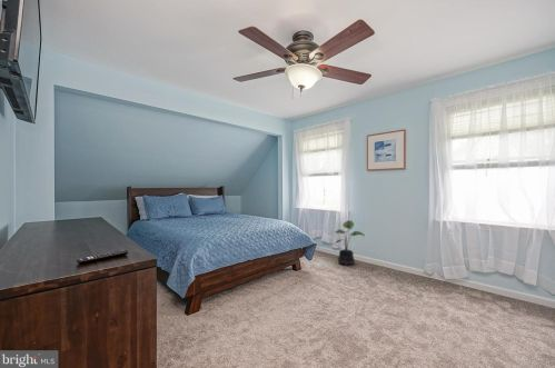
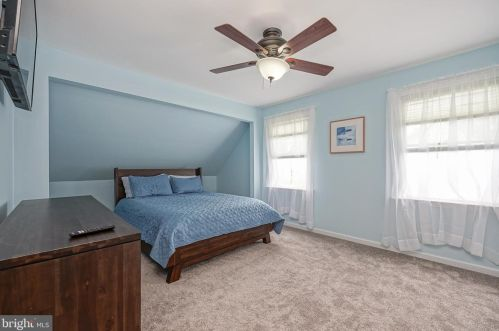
- potted plant (347, 242)
